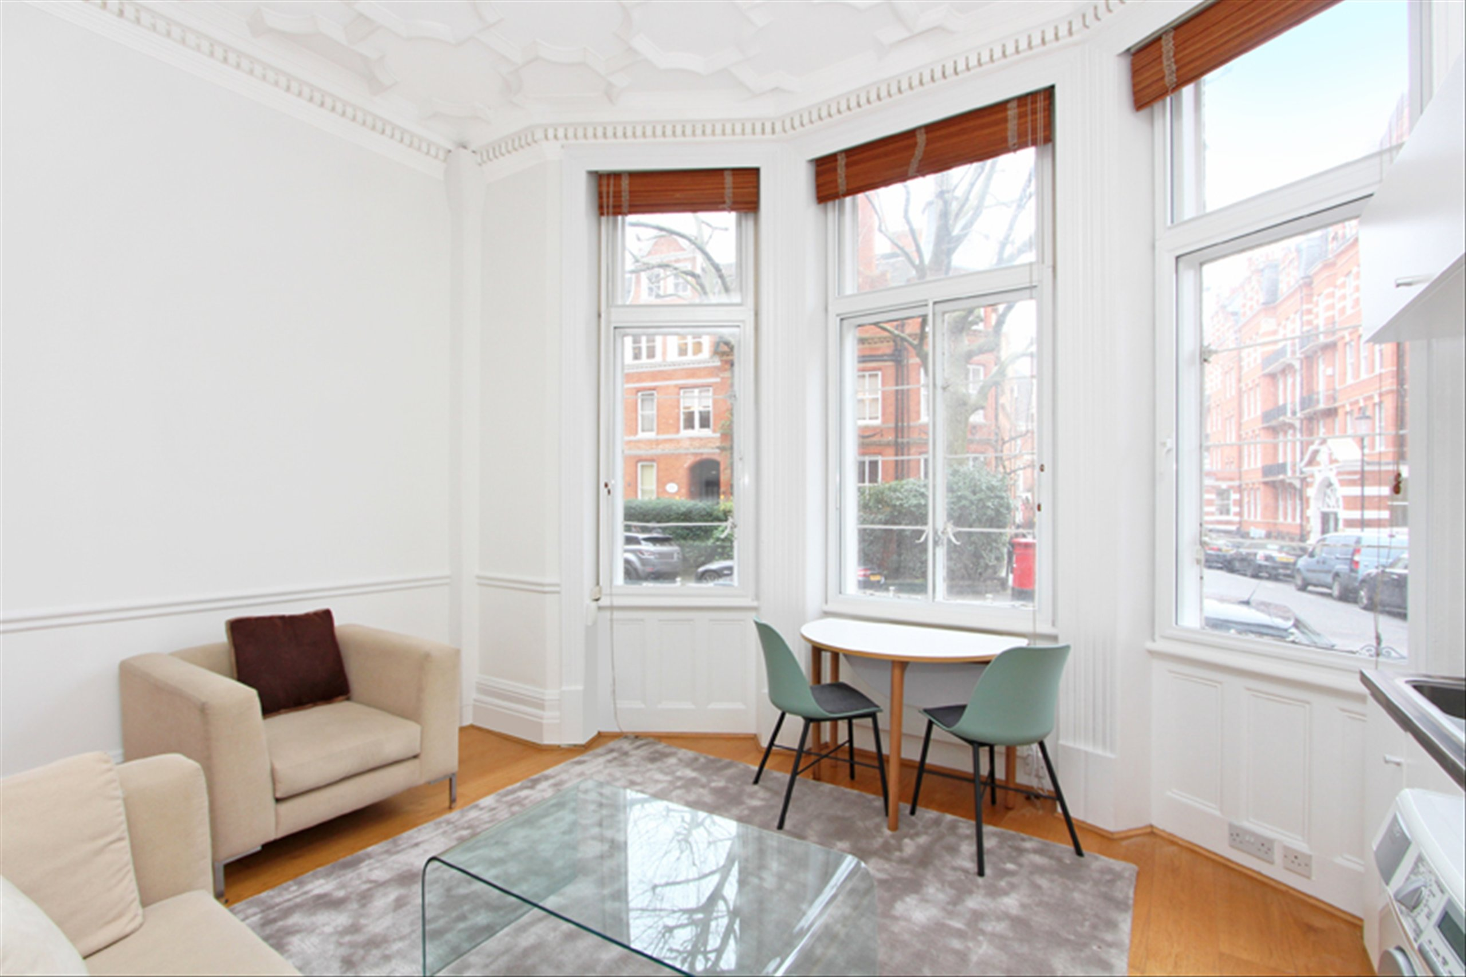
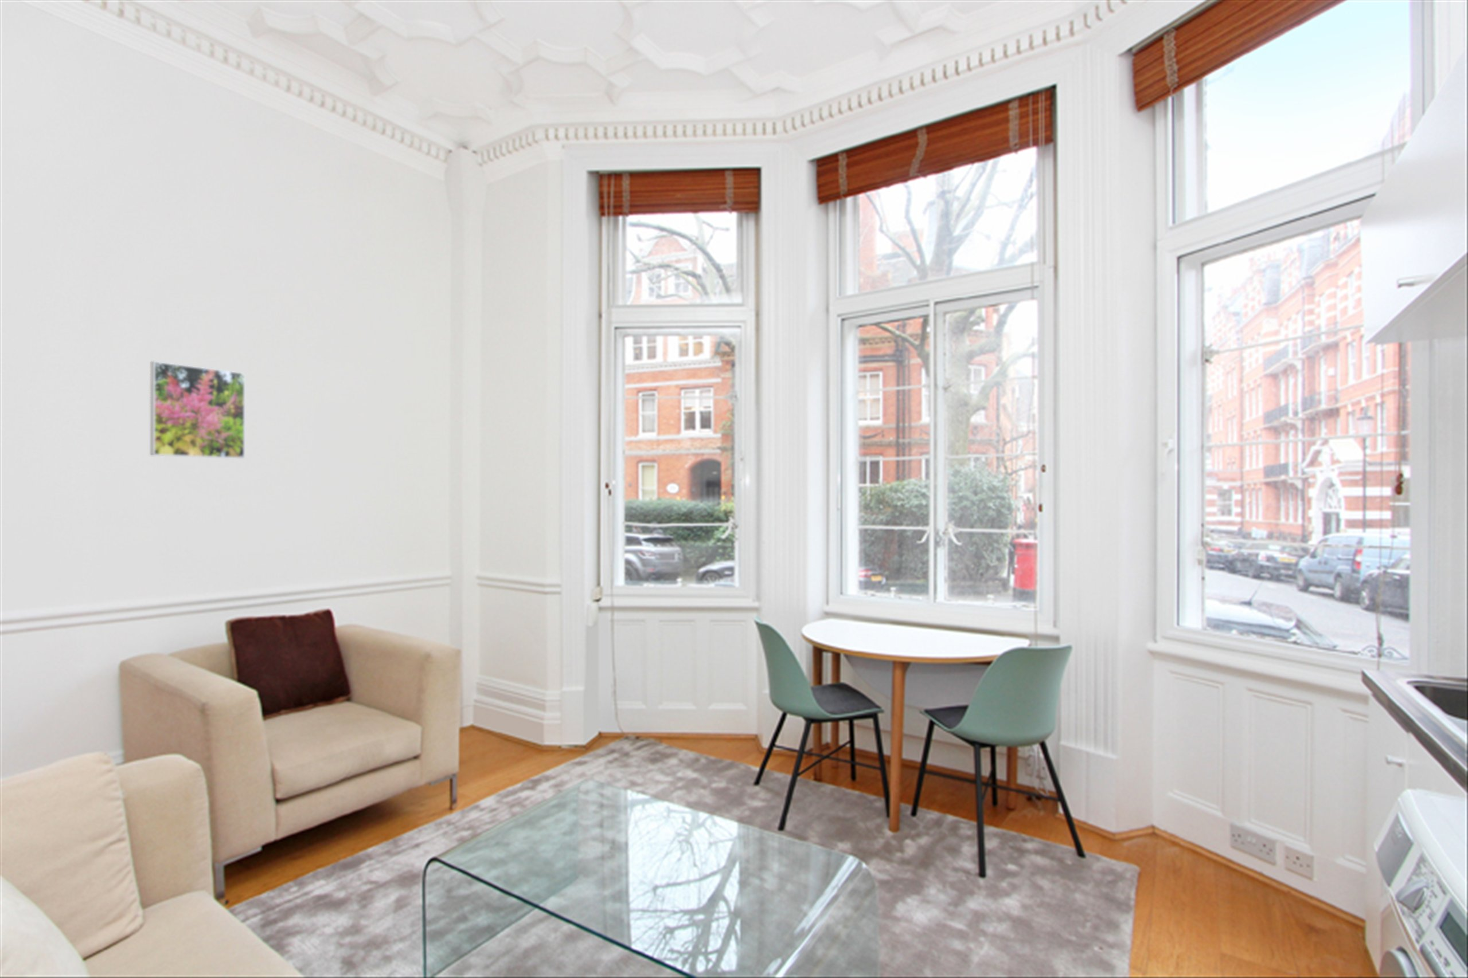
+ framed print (200, 412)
